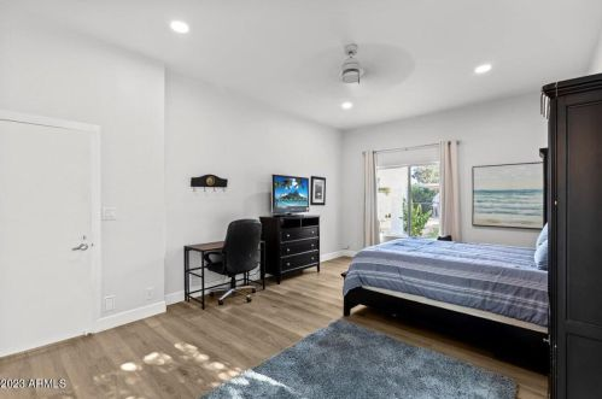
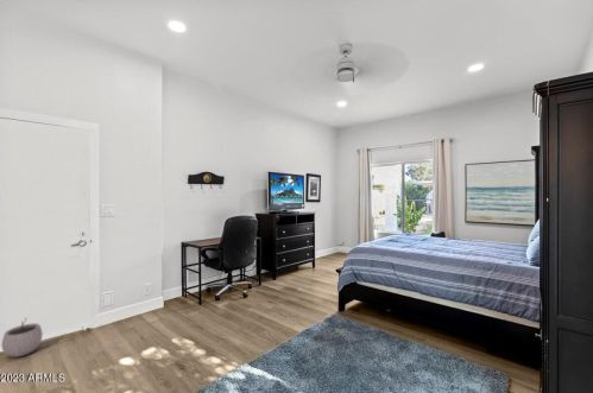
+ plant pot (23, 336)
